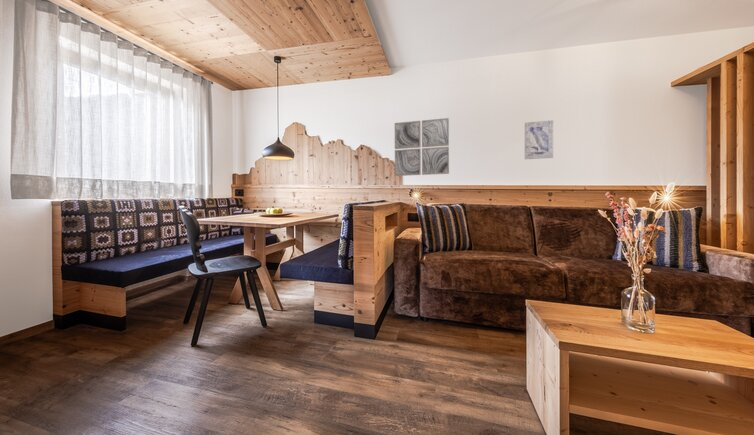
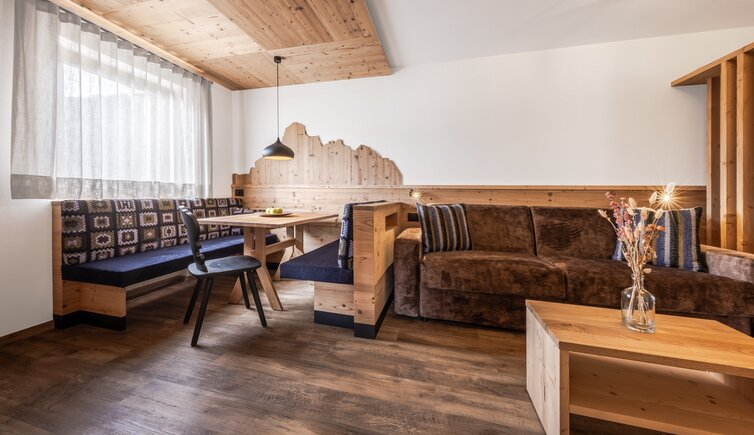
- wall art (422, 148)
- wall art (538, 140)
